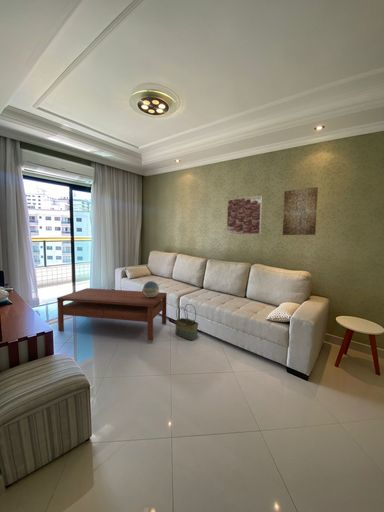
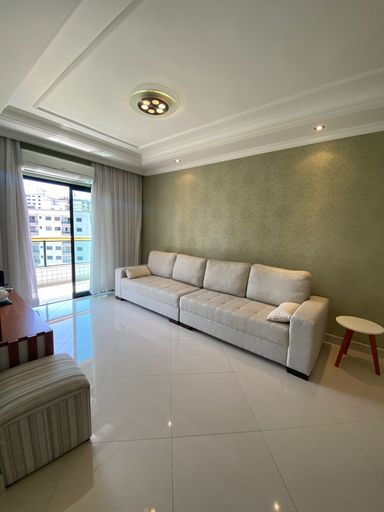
- wall art (299, 212)
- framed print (243, 216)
- decorative sphere (150, 289)
- basket (186, 320)
- coffee table (115, 311)
